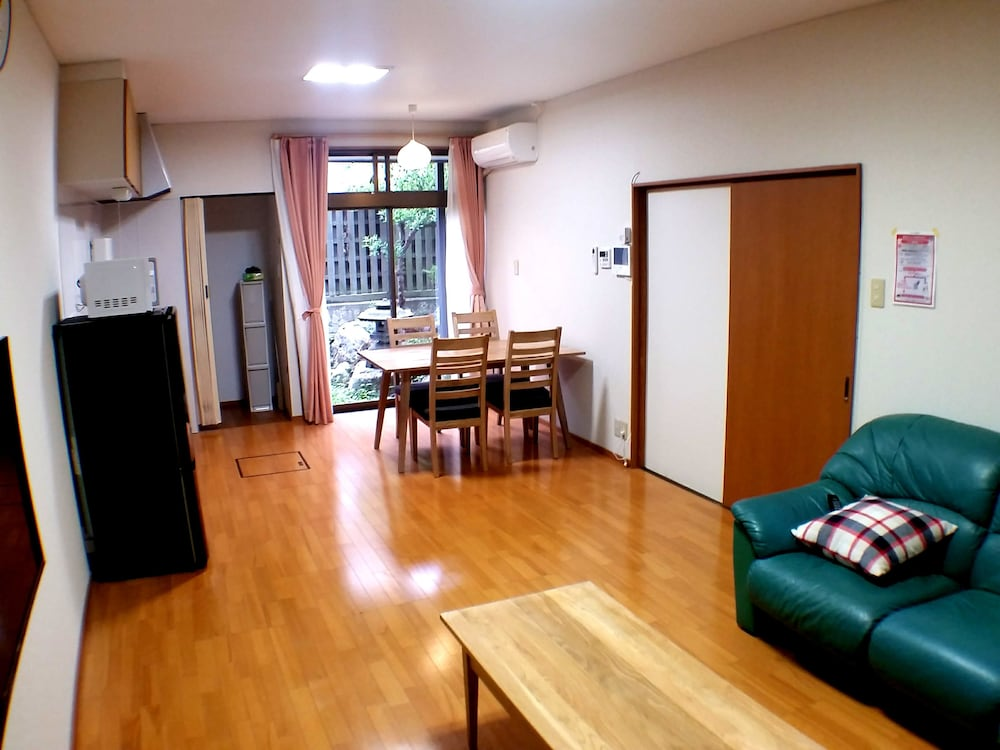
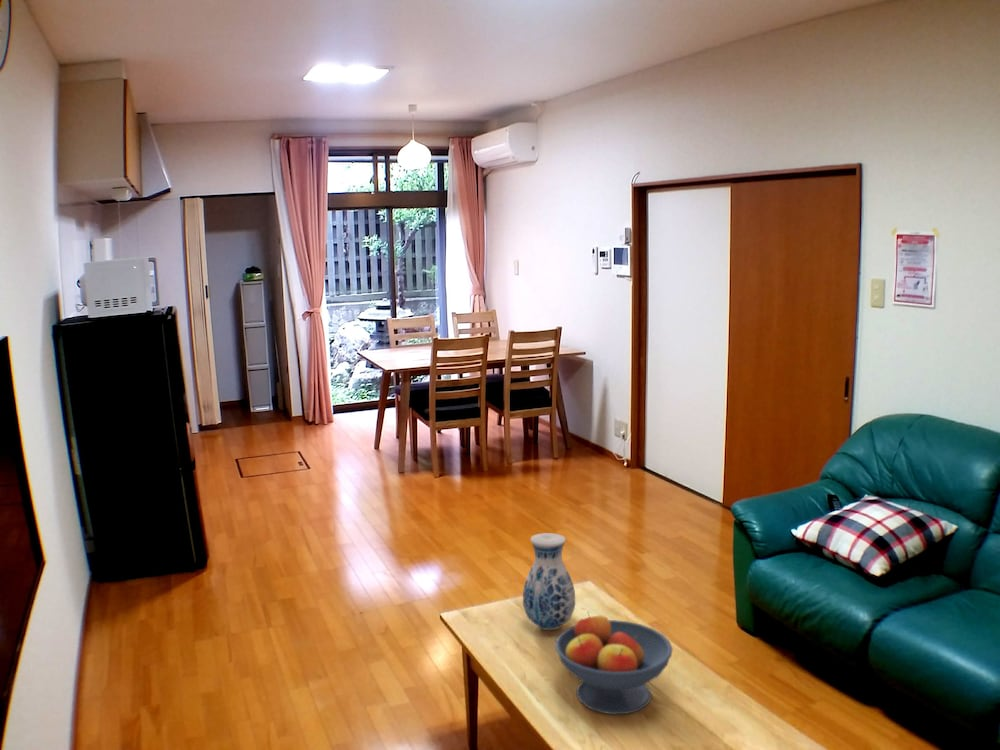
+ vase (548, 582)
+ fruit bowl (613, 661)
